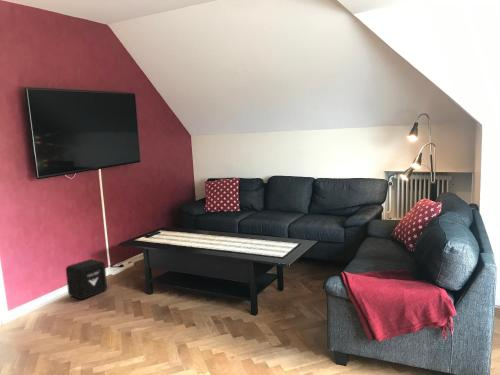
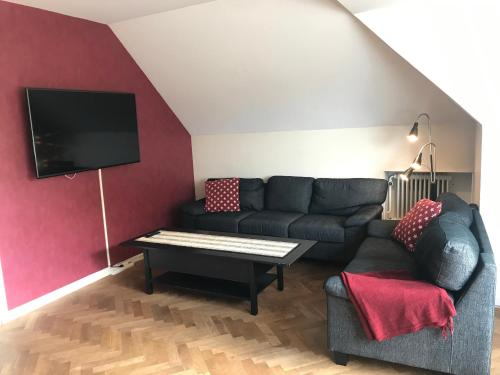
- air purifier (87, 278)
